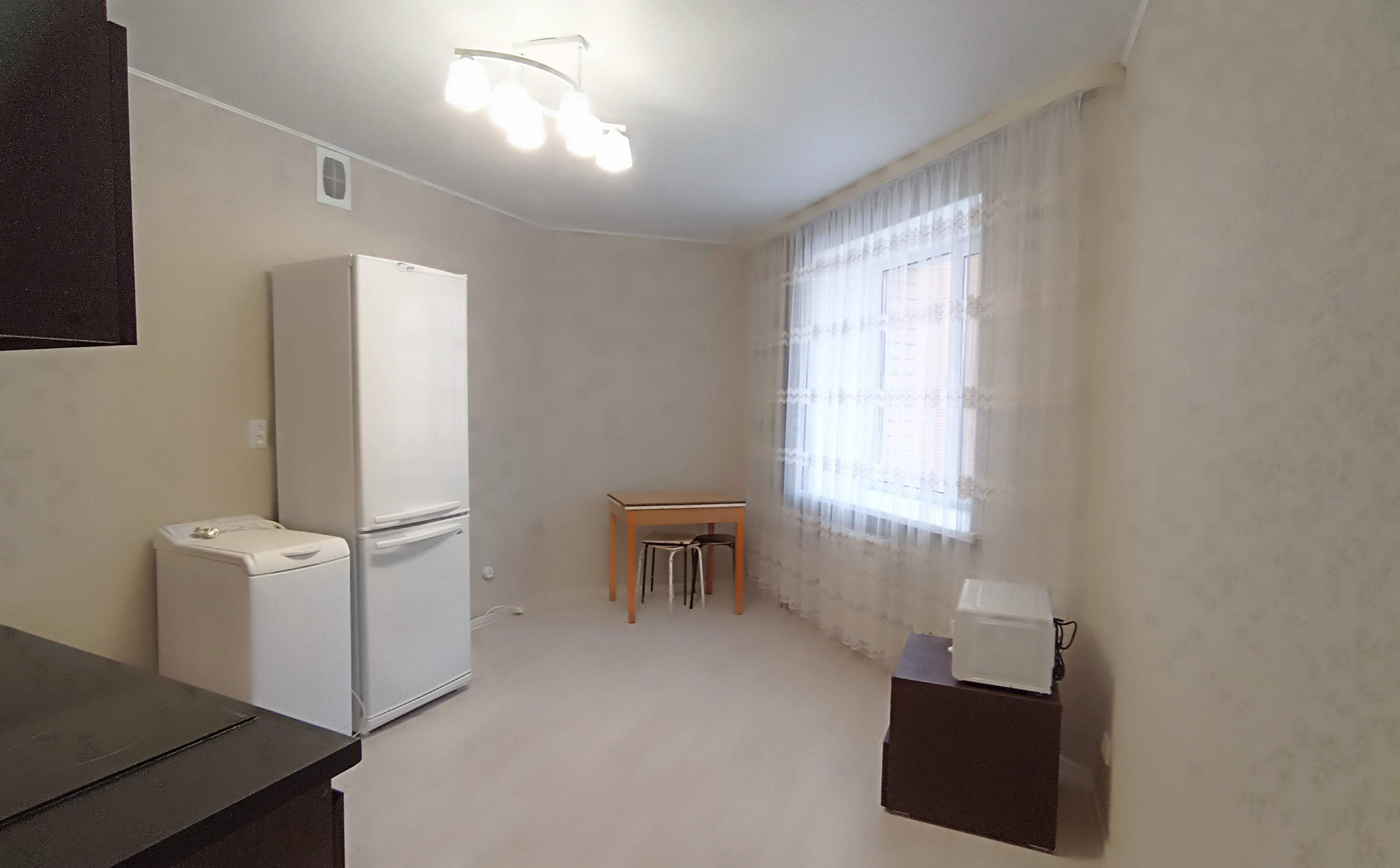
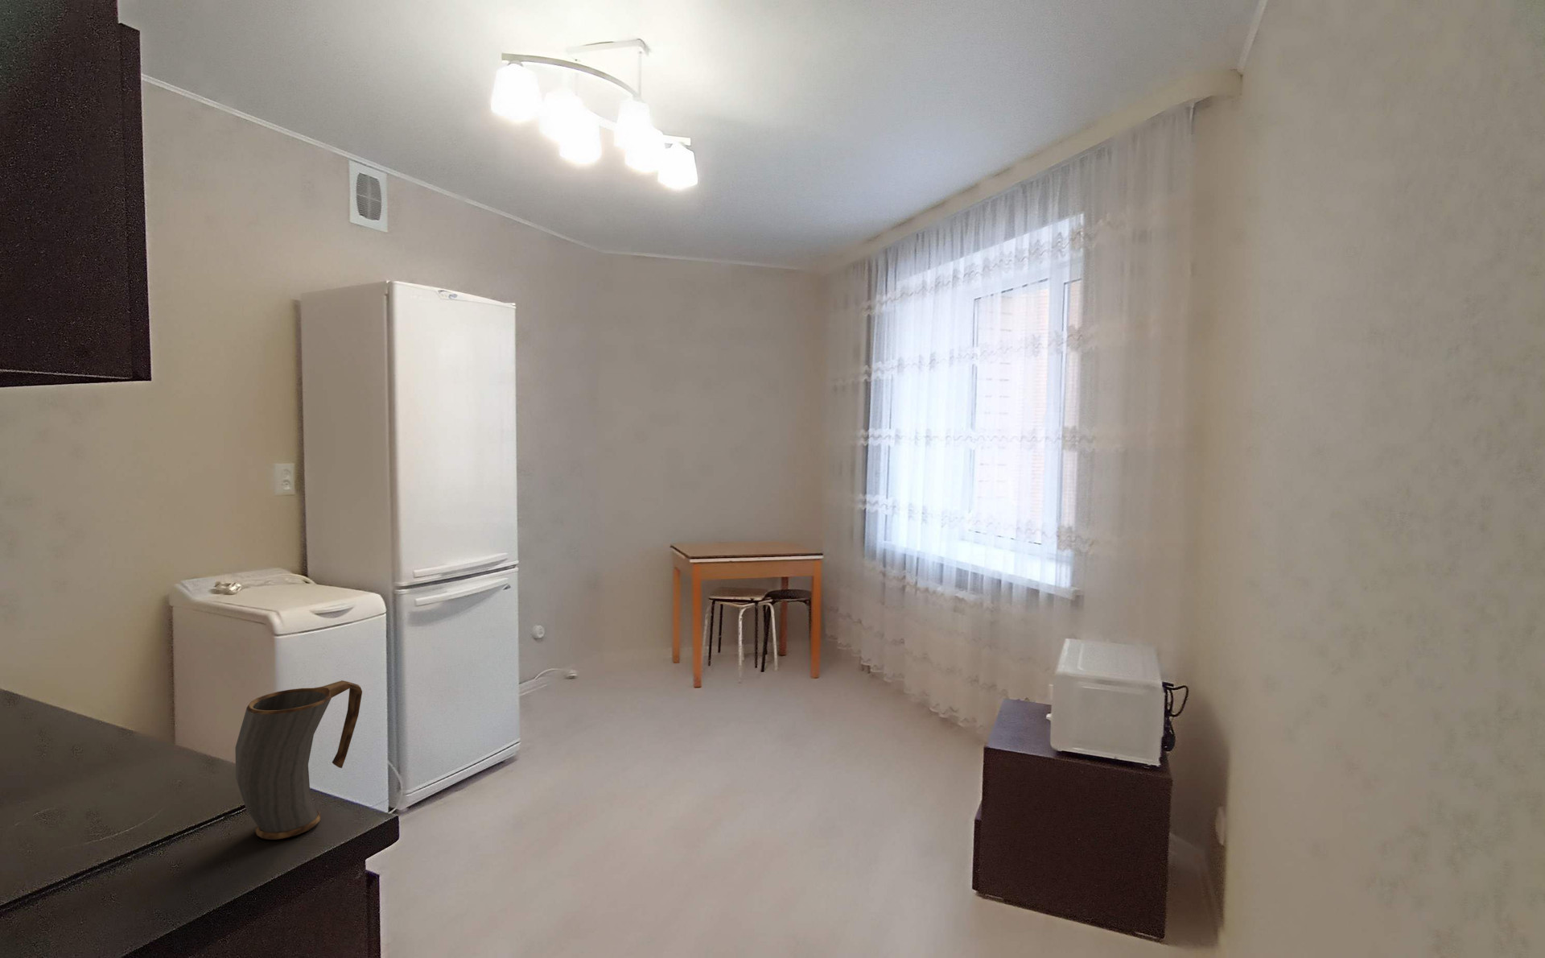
+ mug (302, 756)
